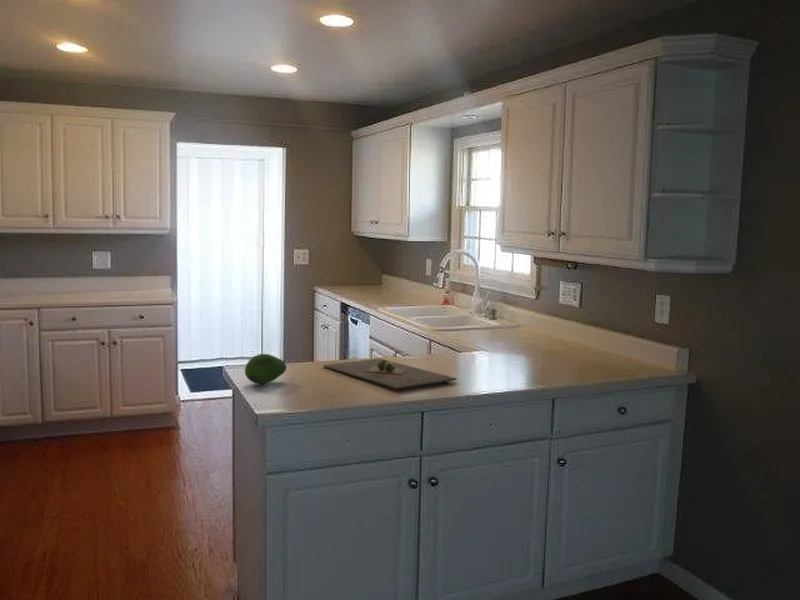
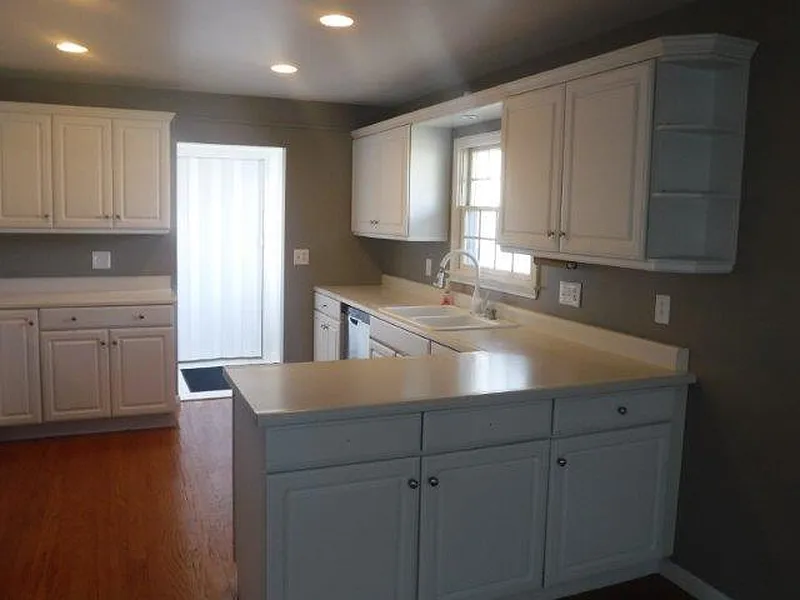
- fruit (266, 368)
- cutting board (387, 366)
